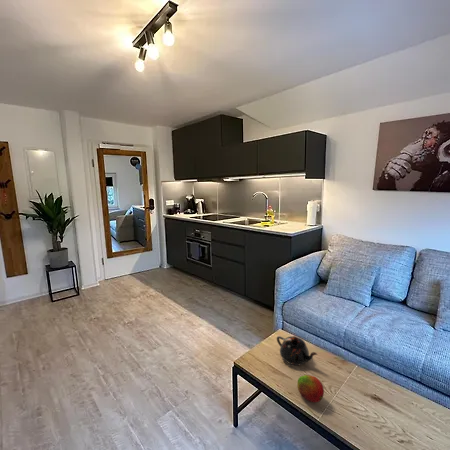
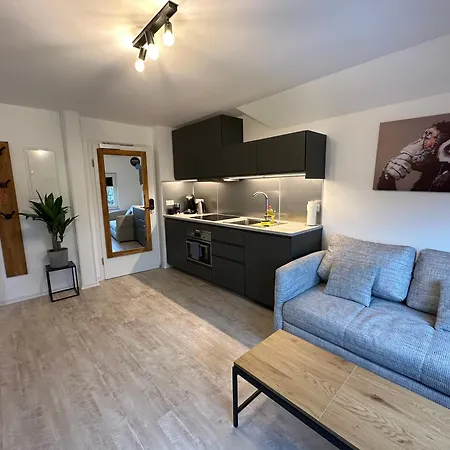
- fruit (309, 387)
- teapot (295, 348)
